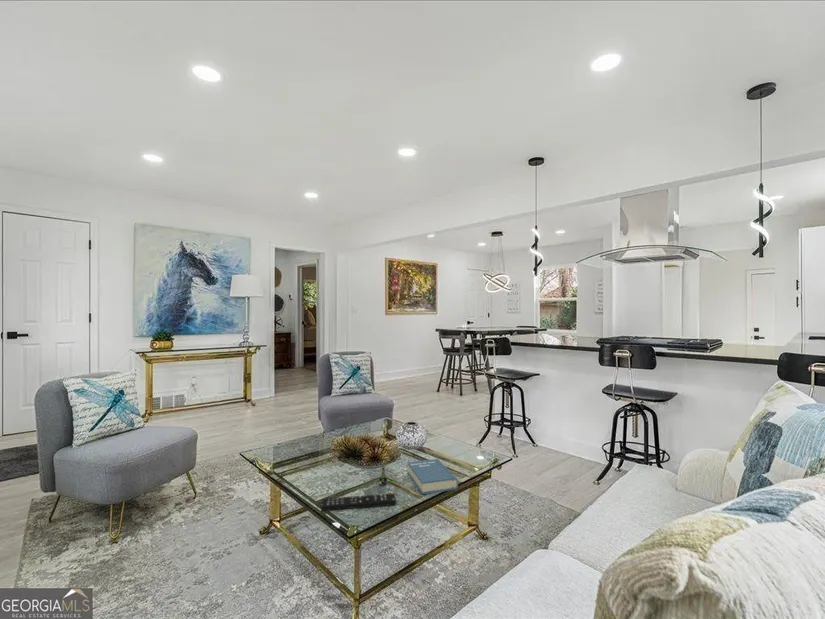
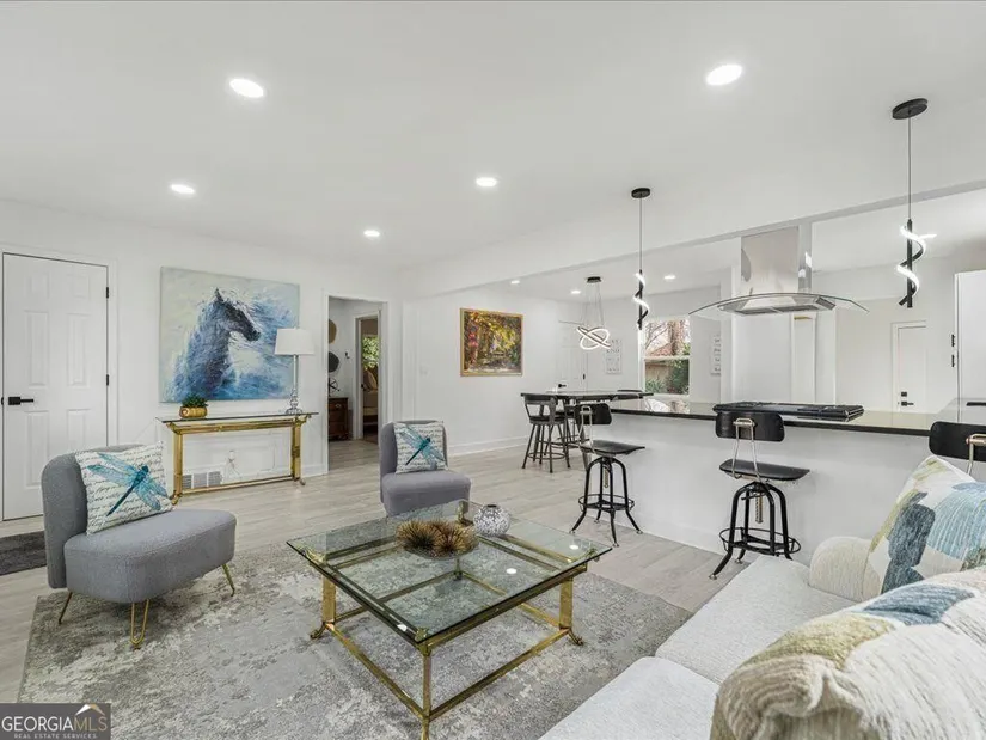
- remote control (359, 501)
- book (431, 475)
